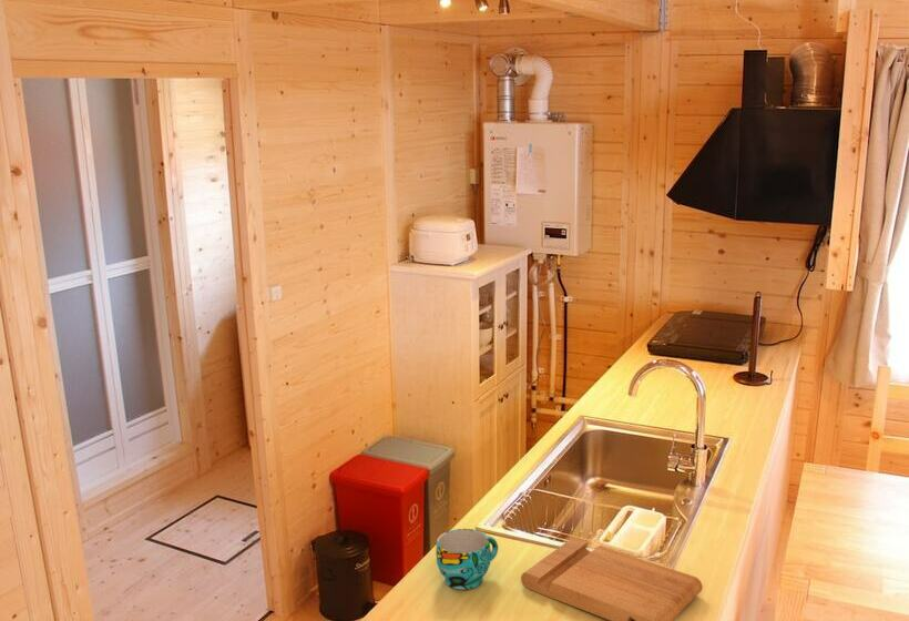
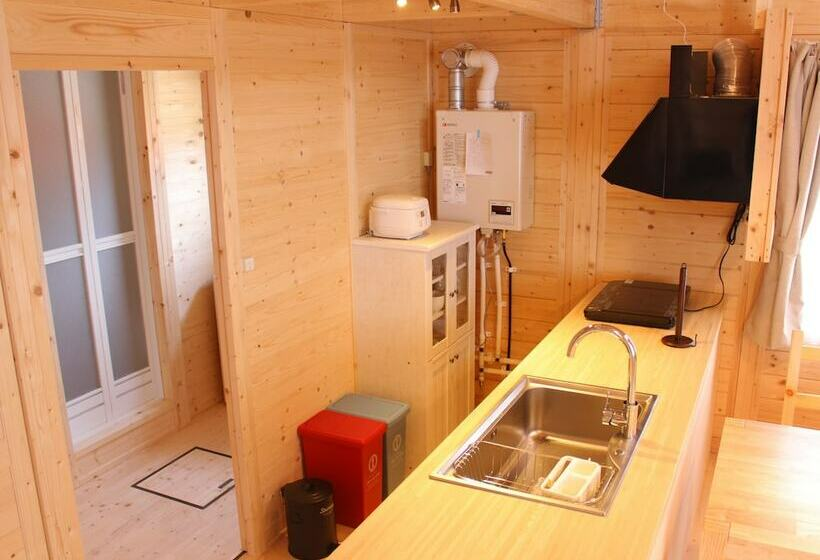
- cutting board (610, 582)
- cup (466, 559)
